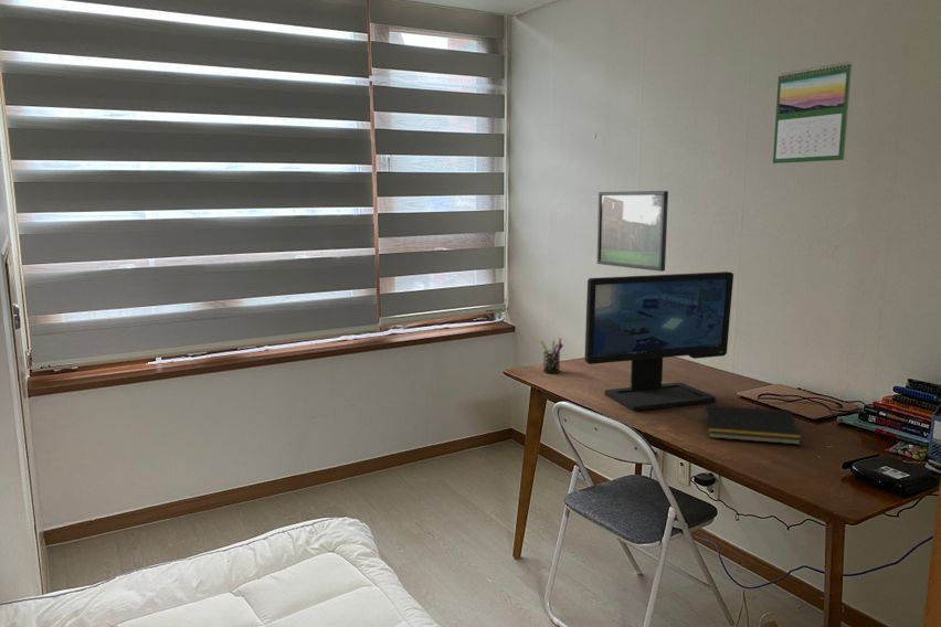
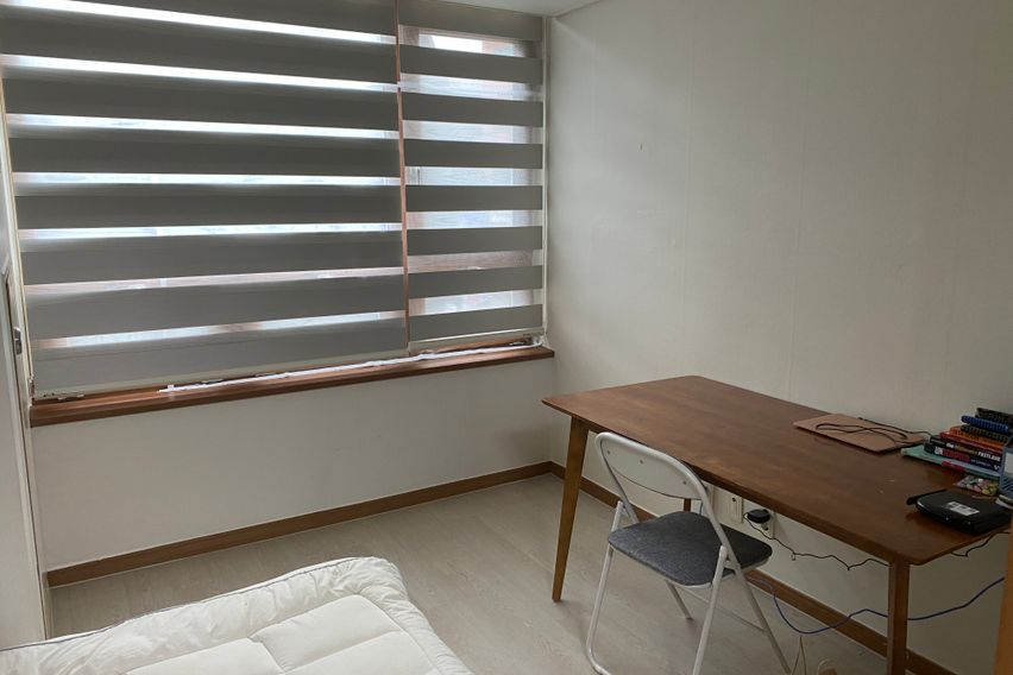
- notepad (750, 423)
- computer monitor (658, 336)
- pen holder (552, 353)
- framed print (630, 230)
- calendar (810, 114)
